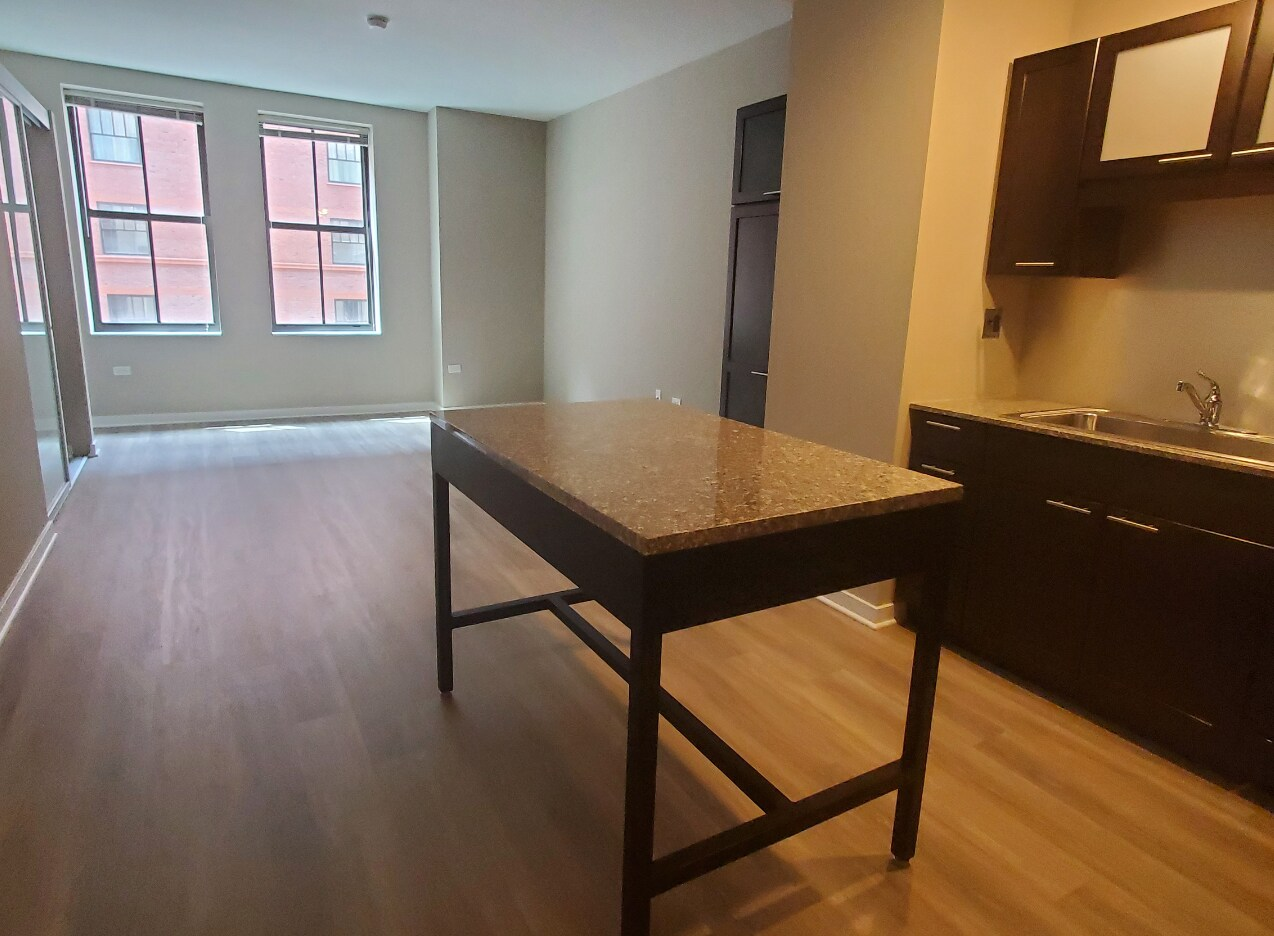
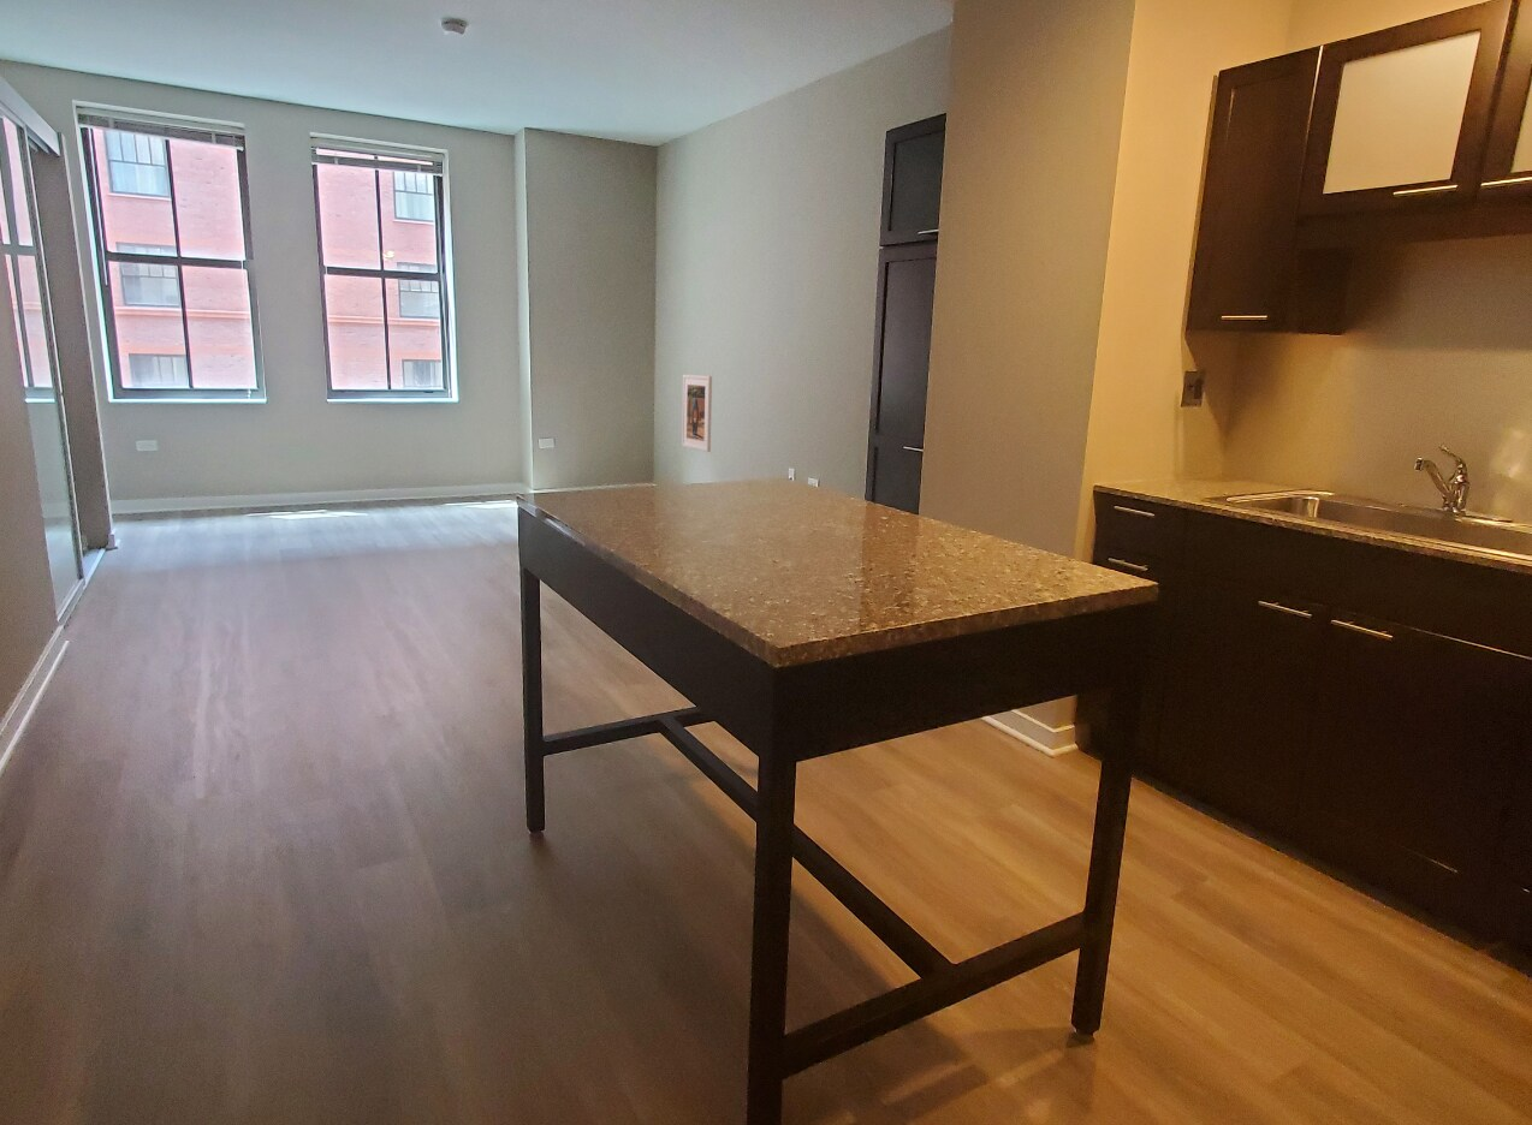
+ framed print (696, 412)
